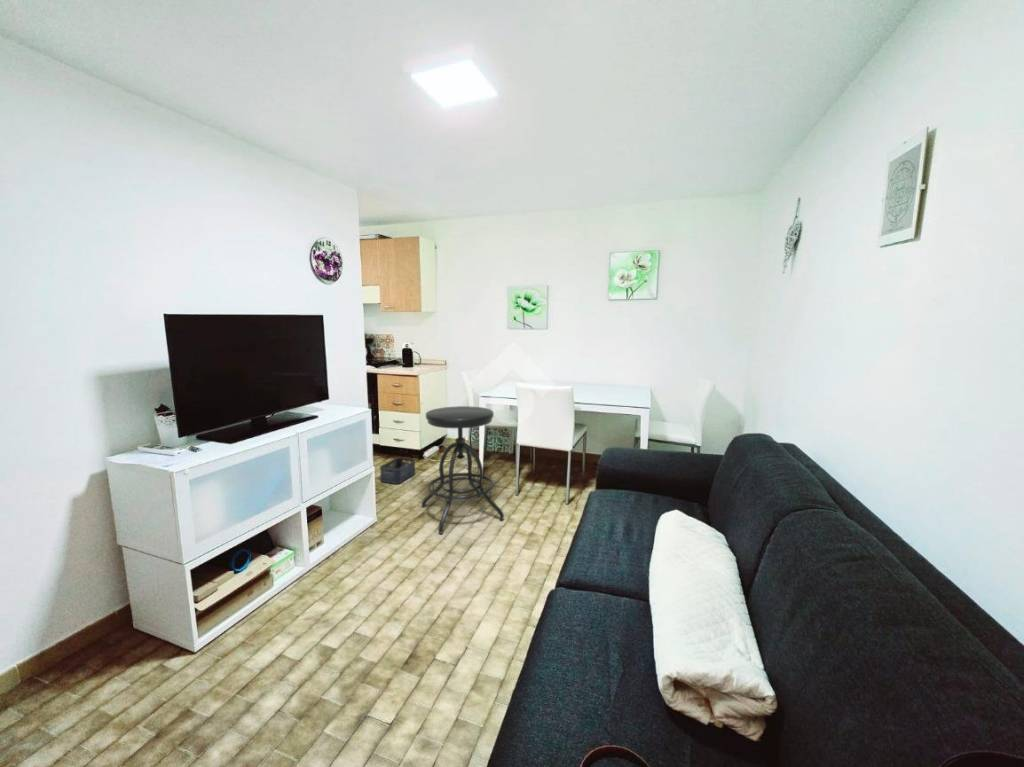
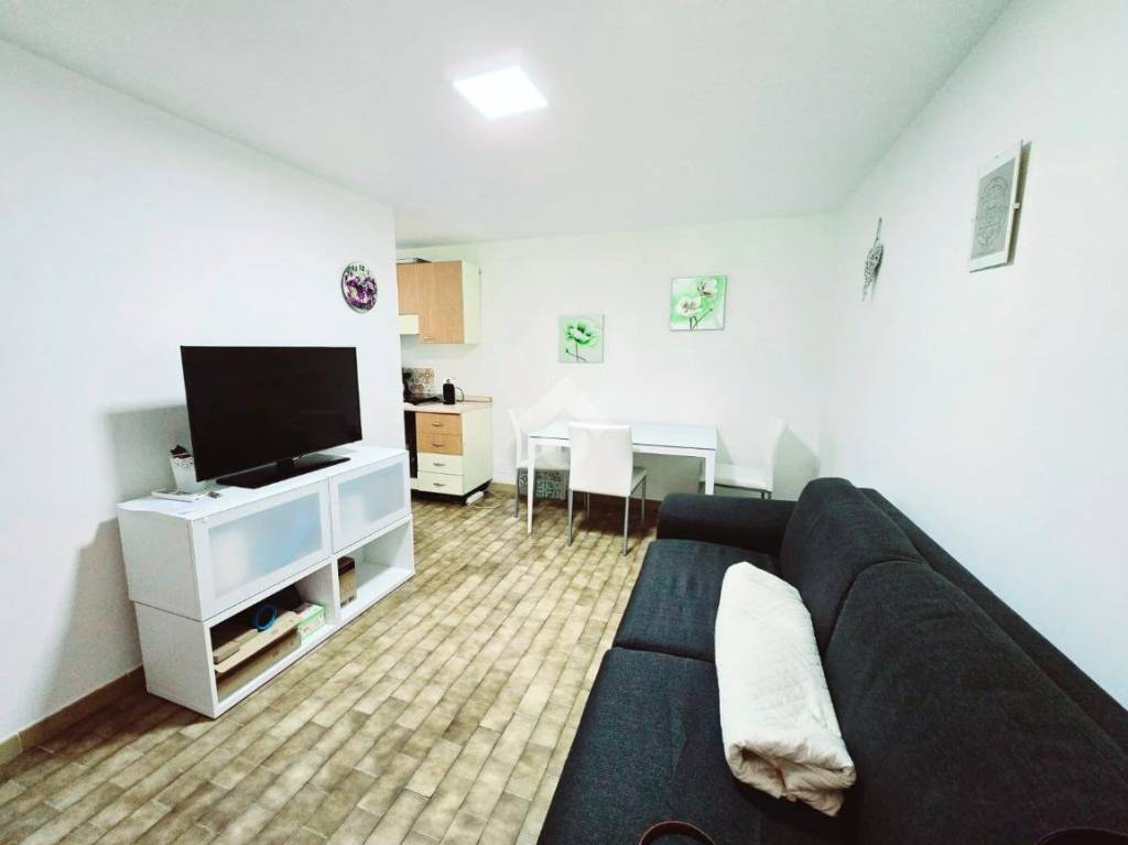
- storage bin (398, 470)
- stool (460, 459)
